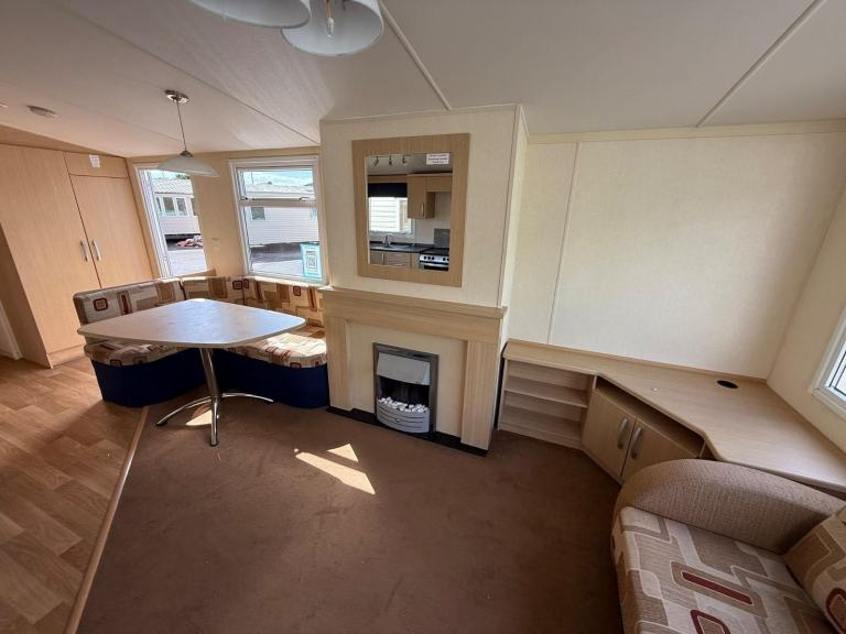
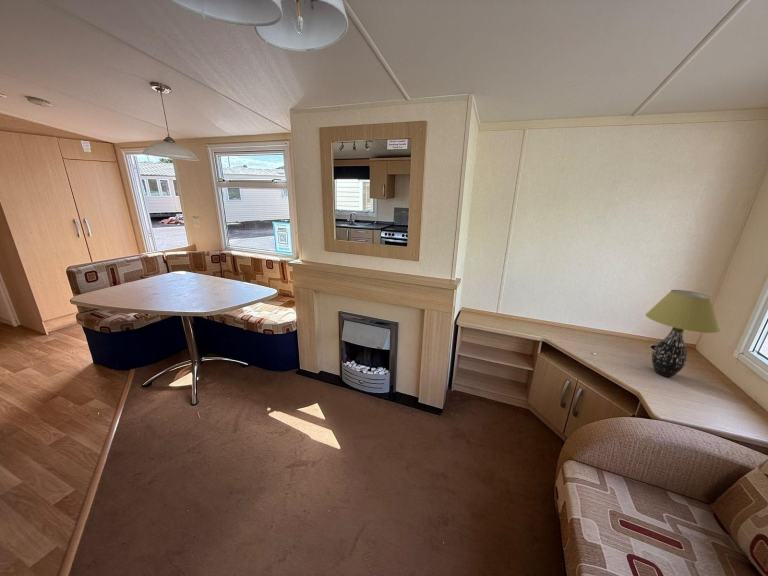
+ table lamp (676, 335)
